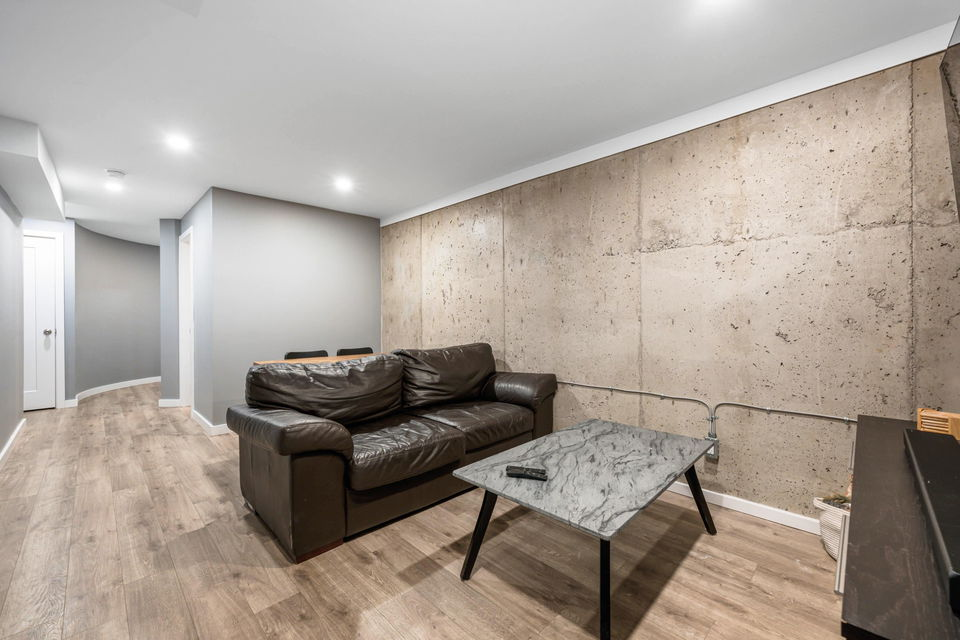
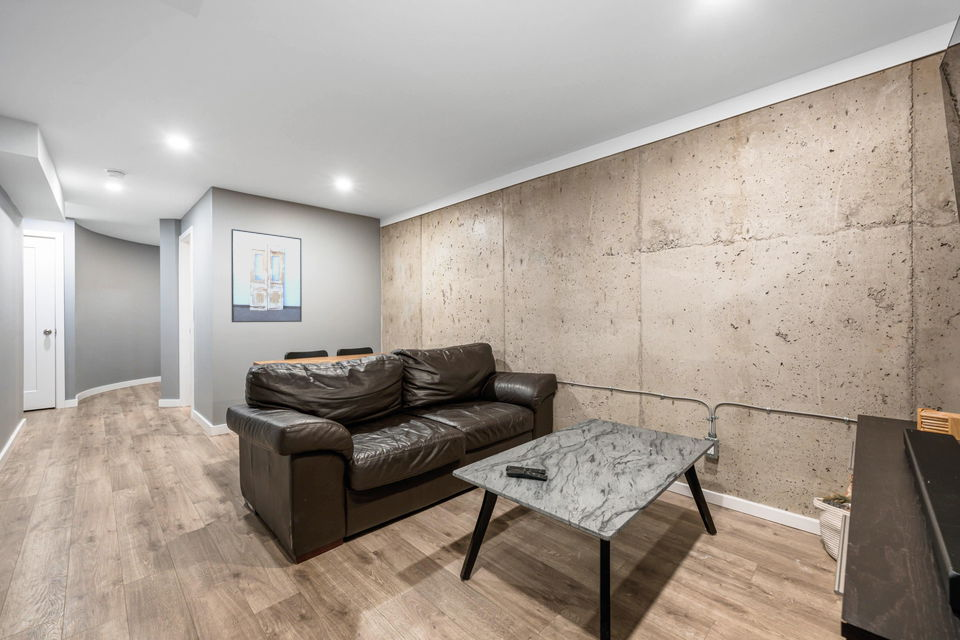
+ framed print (268, 278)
